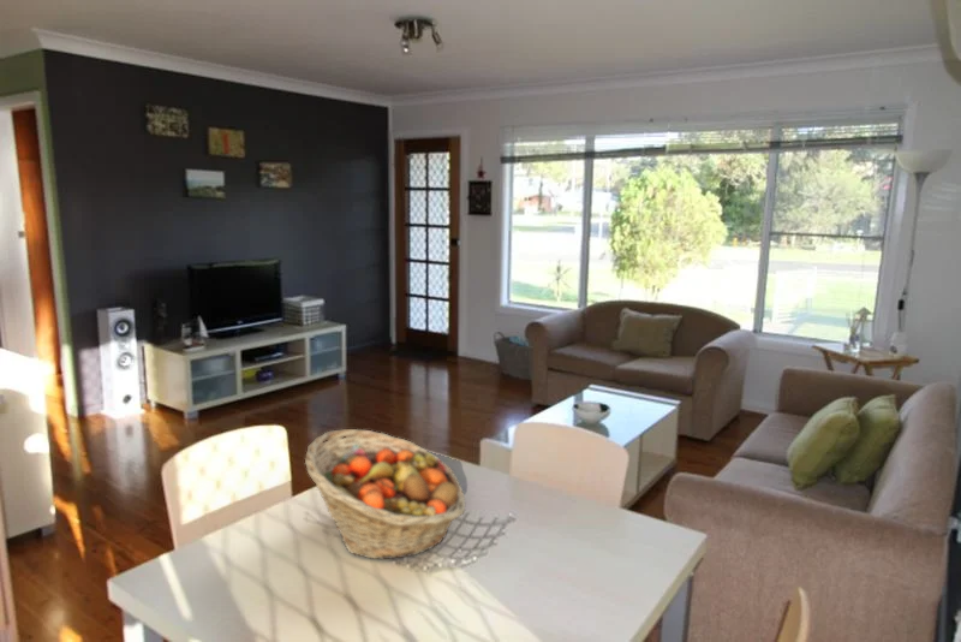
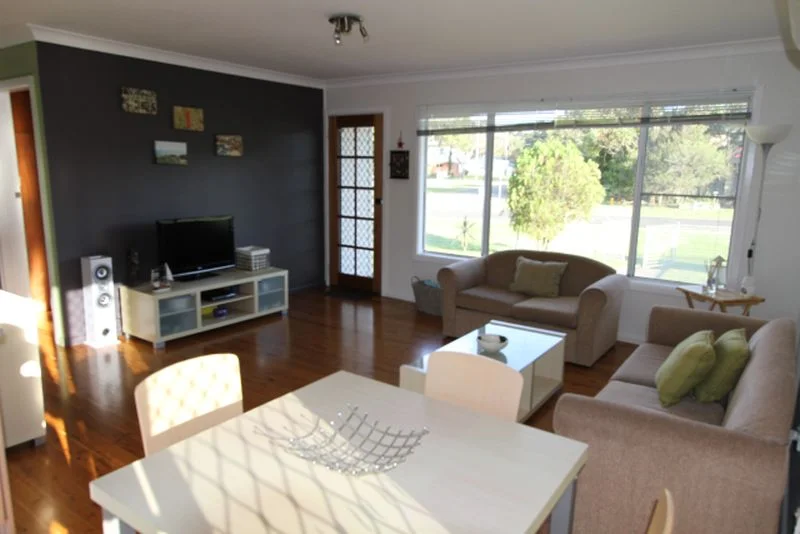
- fruit basket (387, 486)
